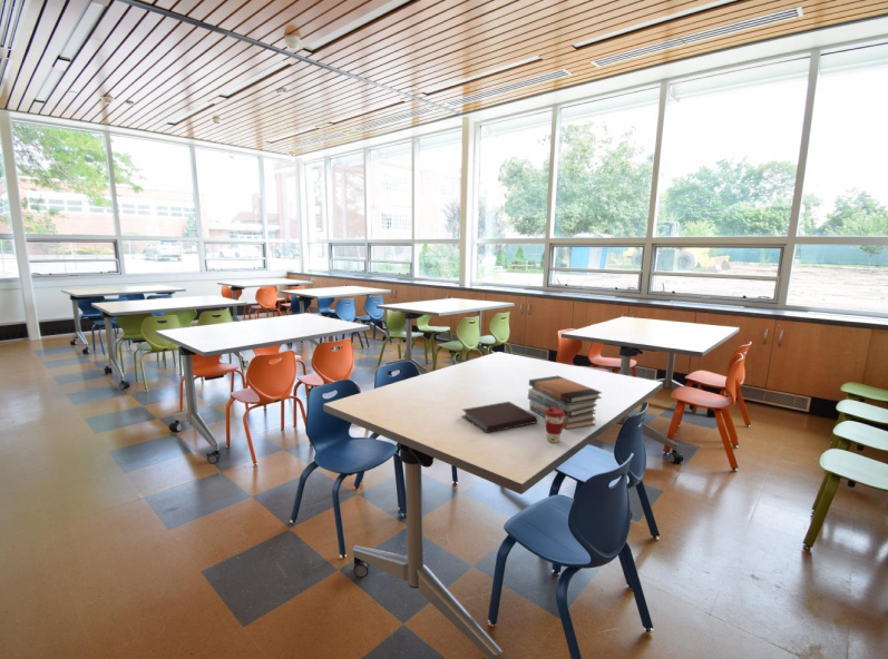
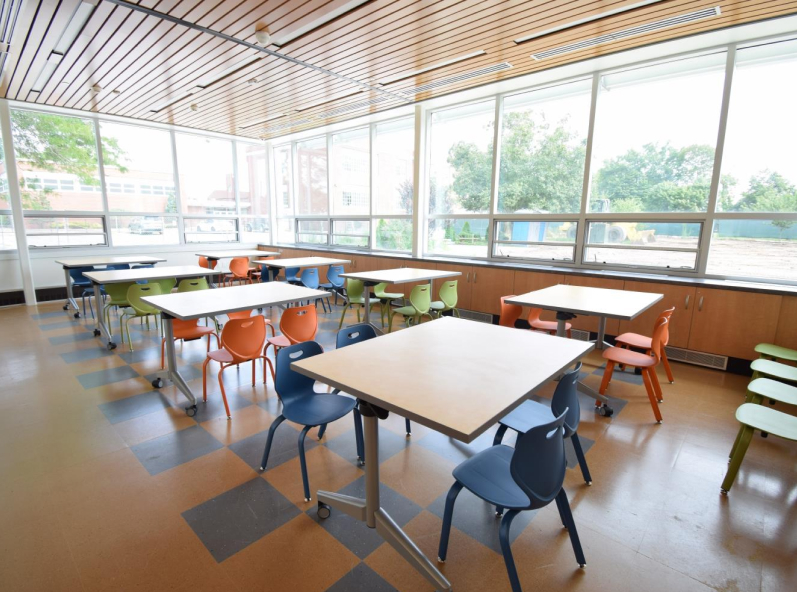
- coffee cup (554, 425)
- notebook (498, 416)
- book stack (562, 401)
